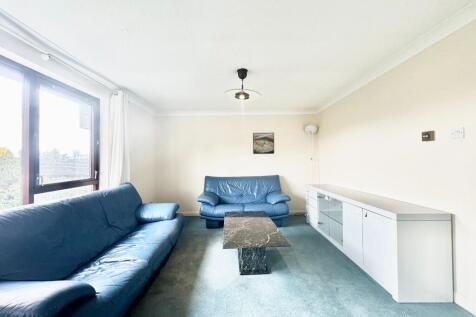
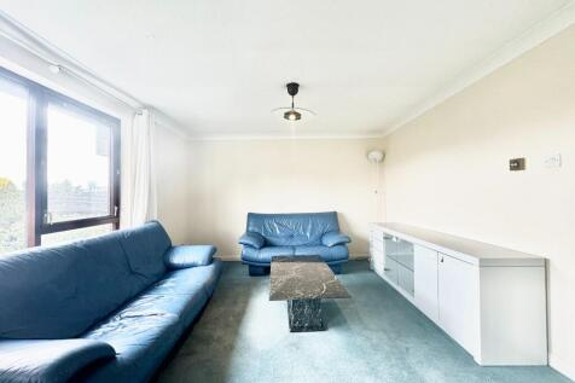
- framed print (263, 143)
